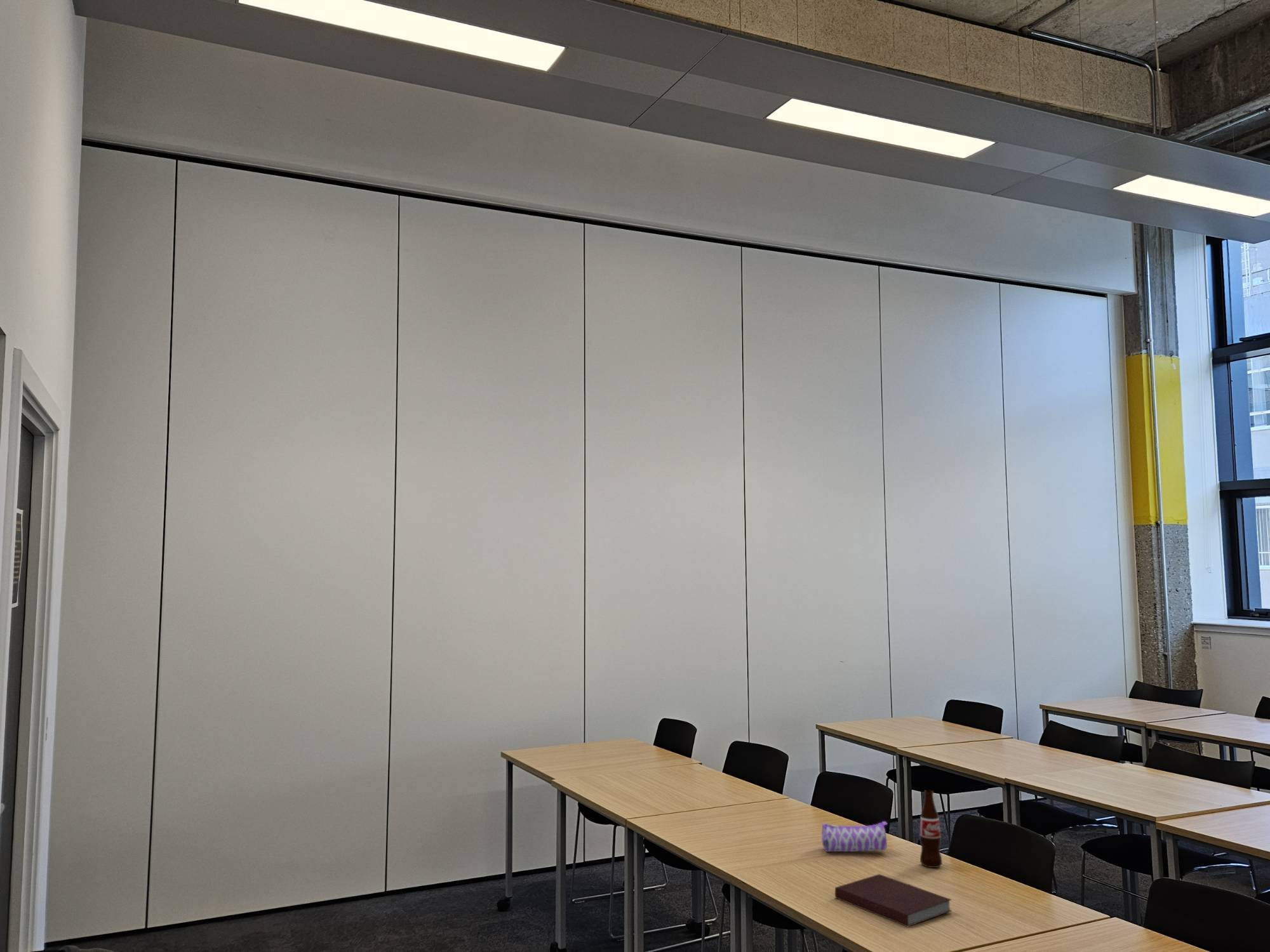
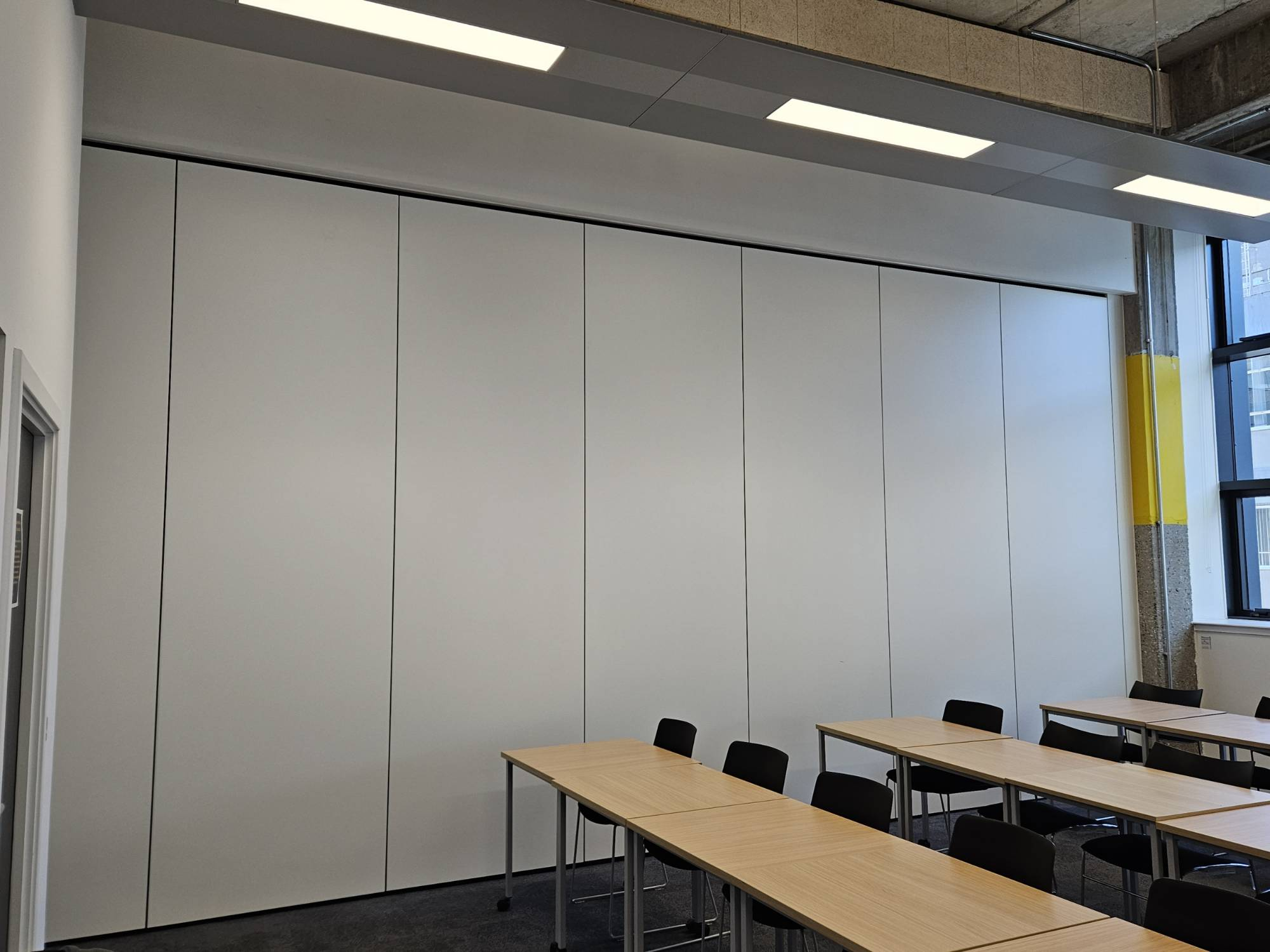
- pencil case (853, 836)
- bottle (930, 828)
- notebook (892, 899)
